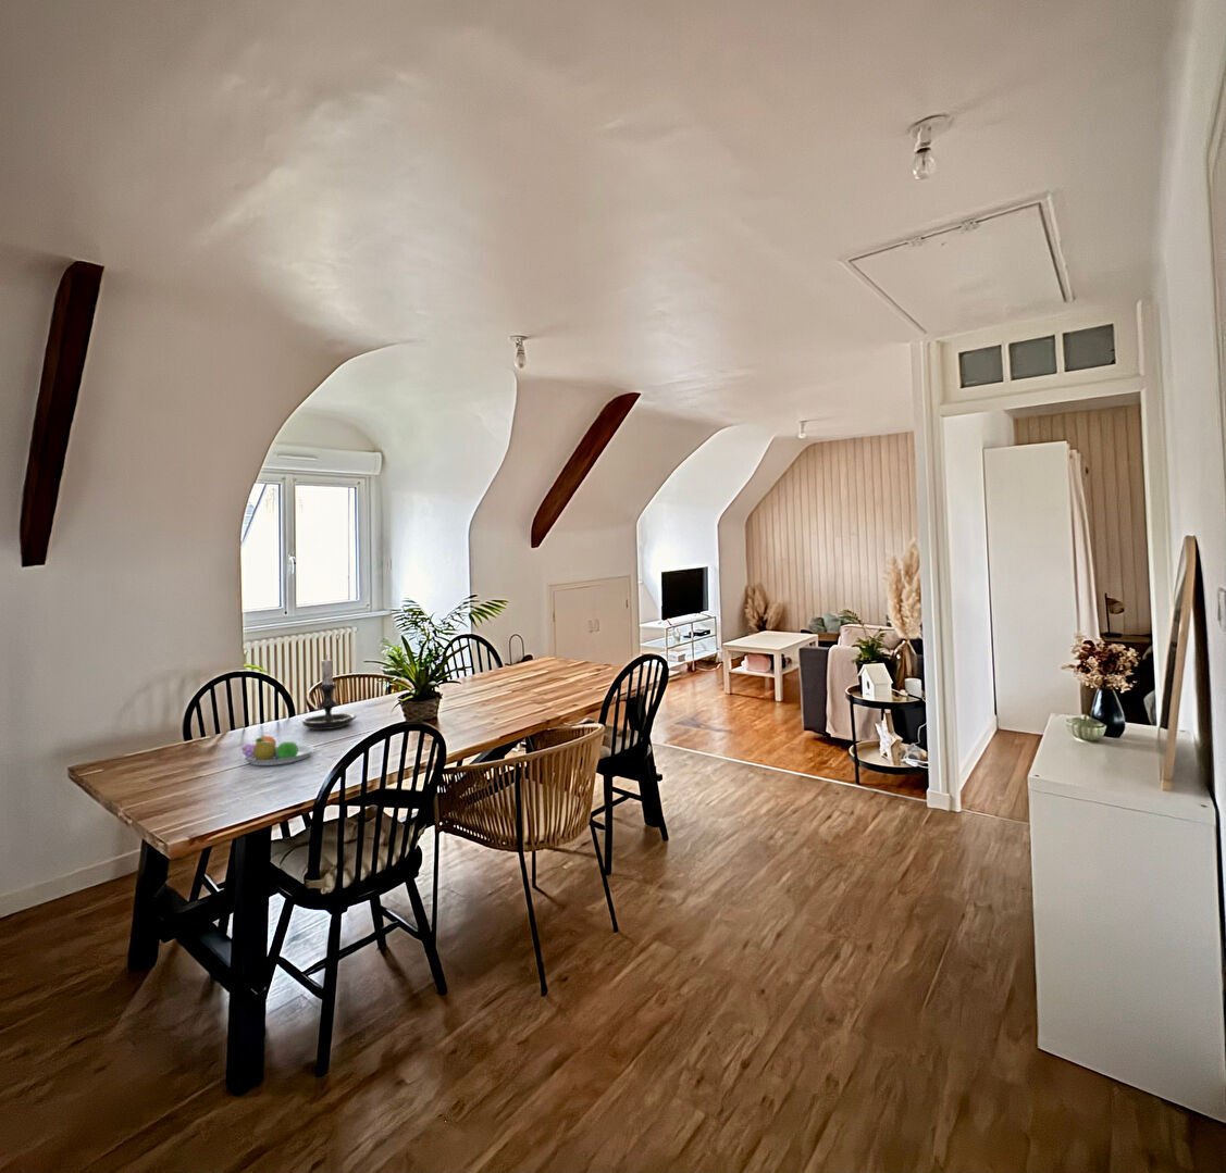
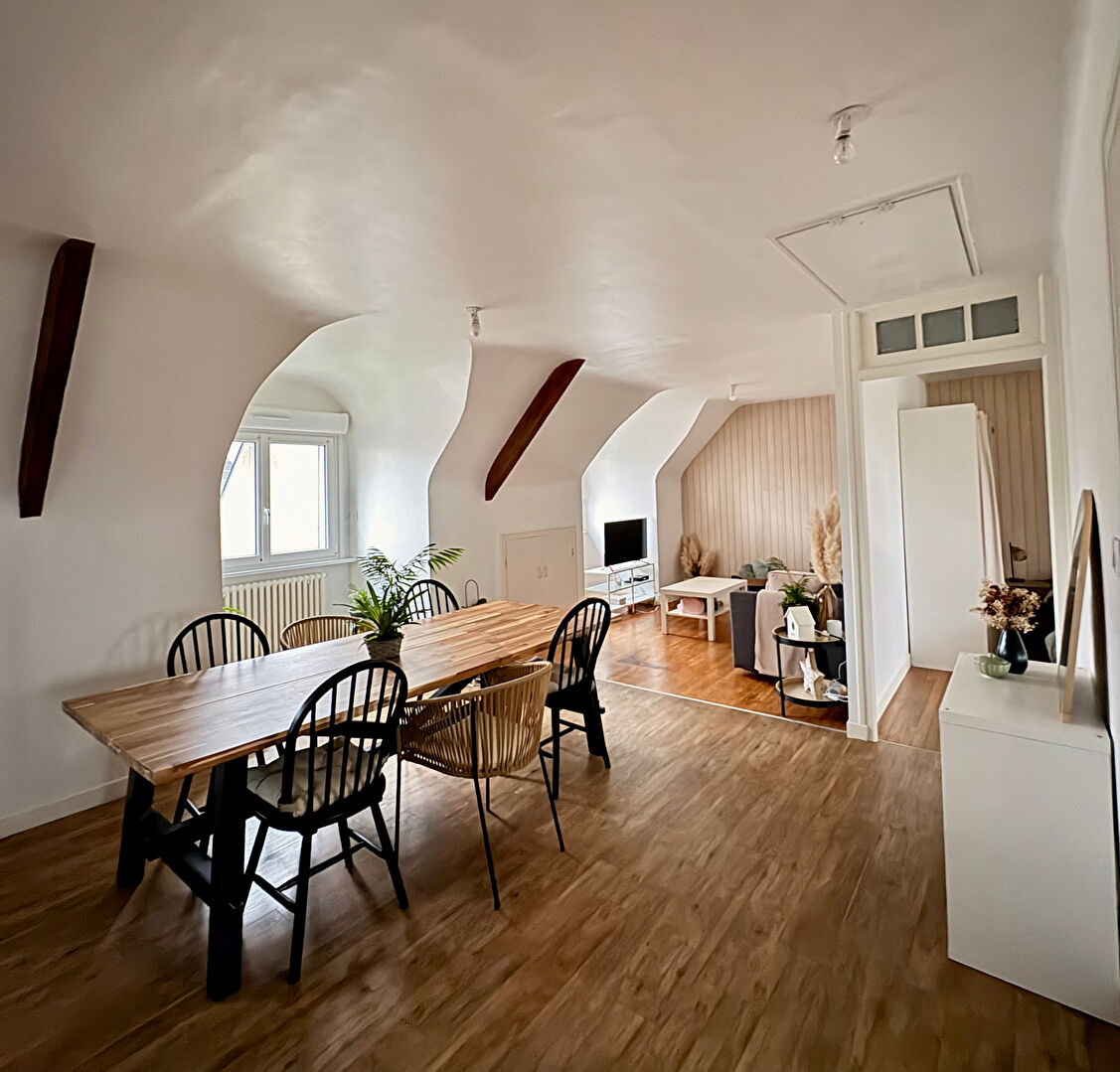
- candle holder (328, 690)
- fruit bowl (278, 746)
